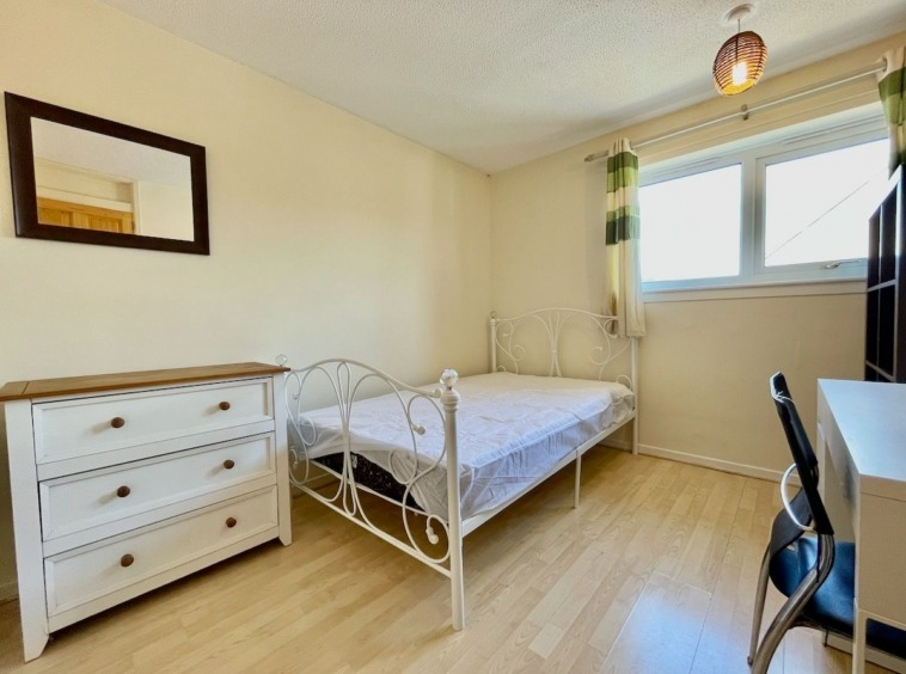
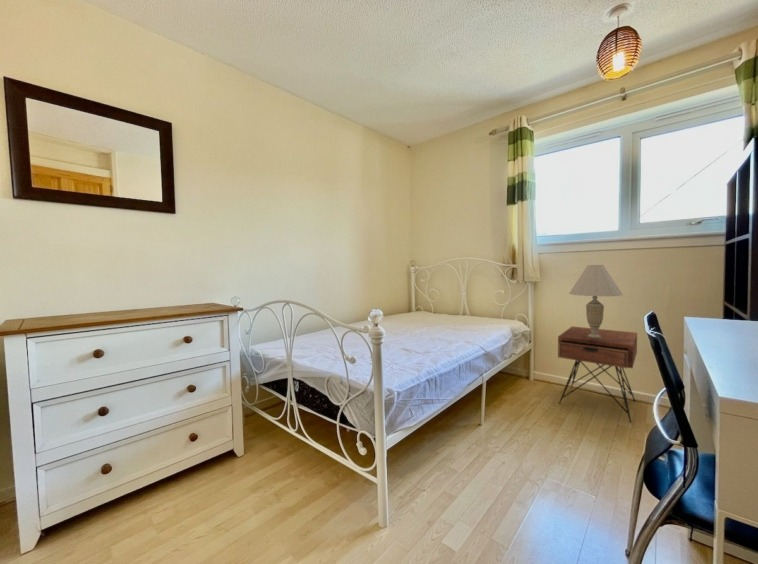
+ nightstand (596, 369)
+ table lamp (594, 300)
